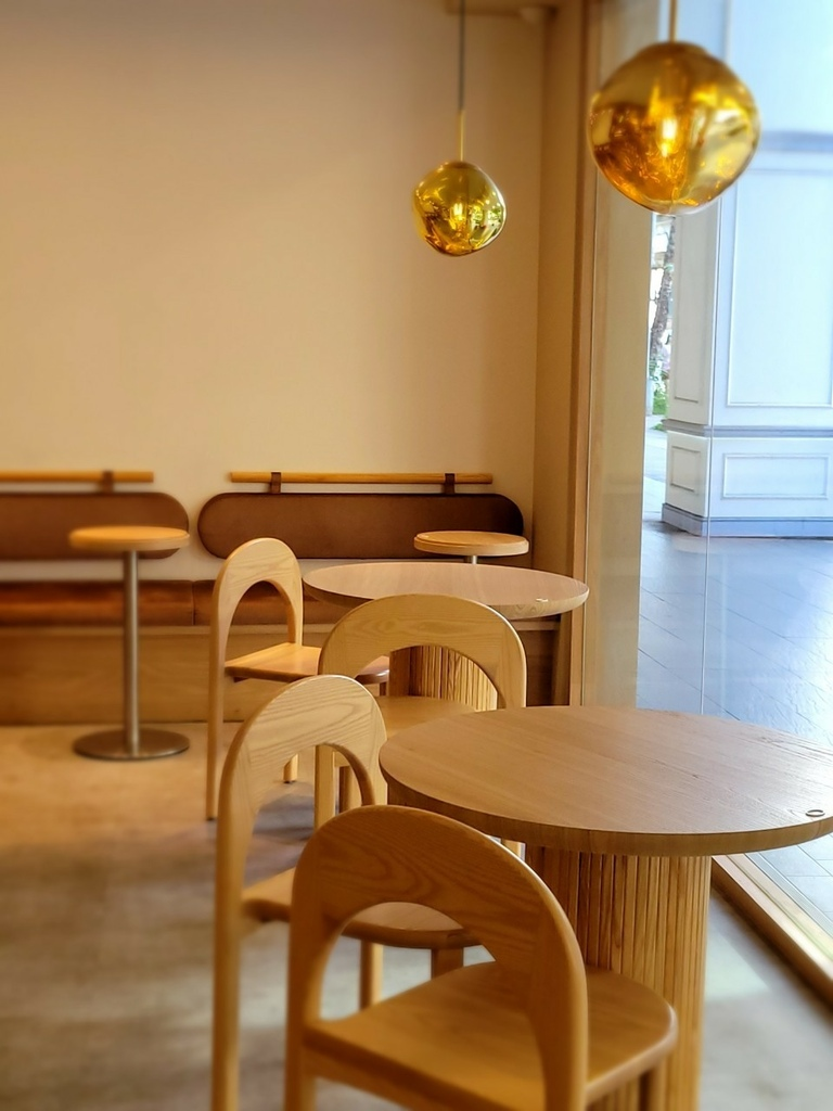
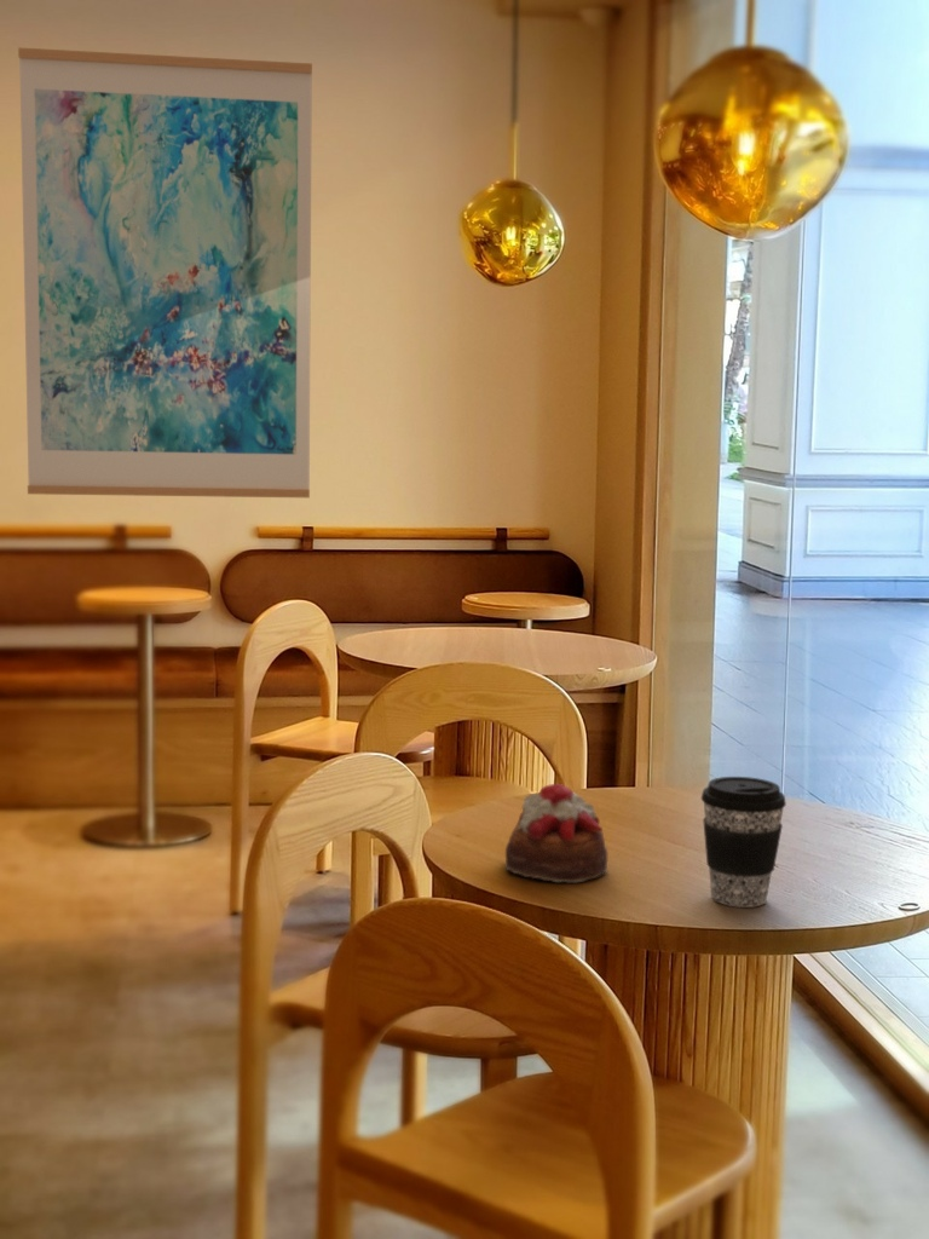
+ wall art (168, 281)
+ coffee cup (740, 841)
+ pastry (555, 828)
